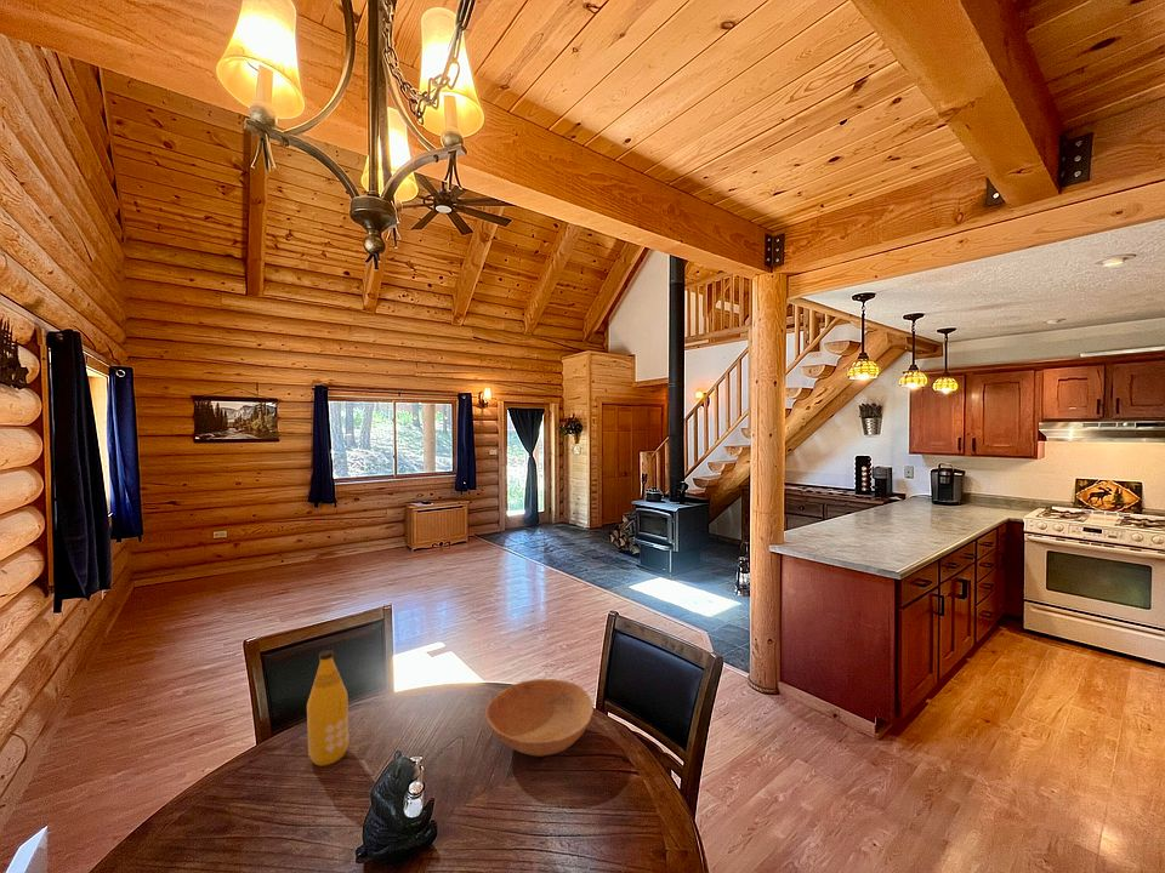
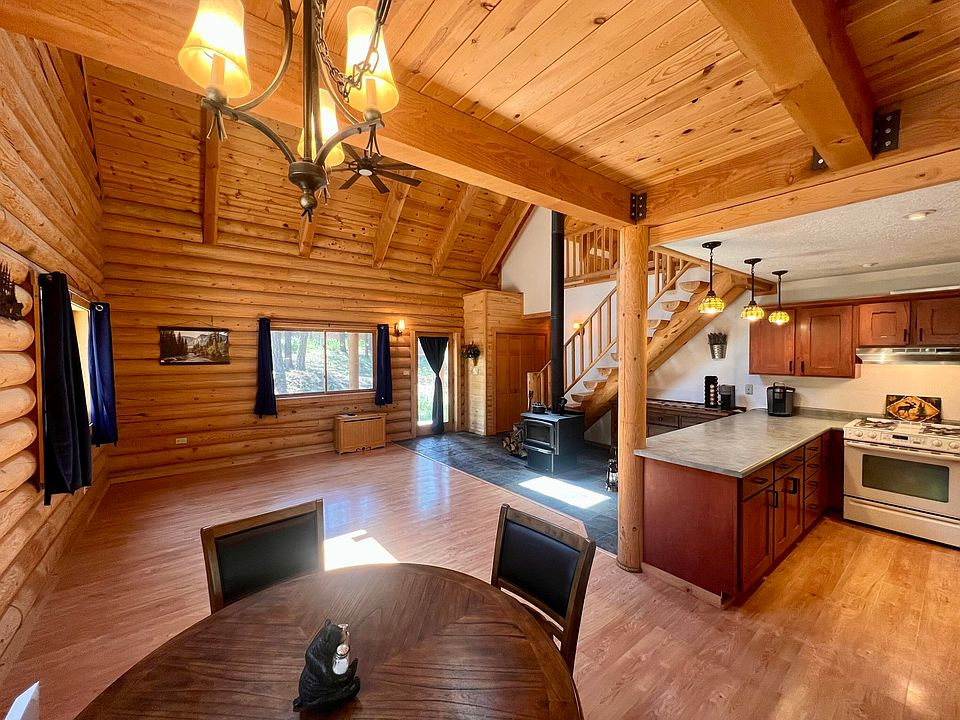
- bowl (540, 723)
- bottle (328, 703)
